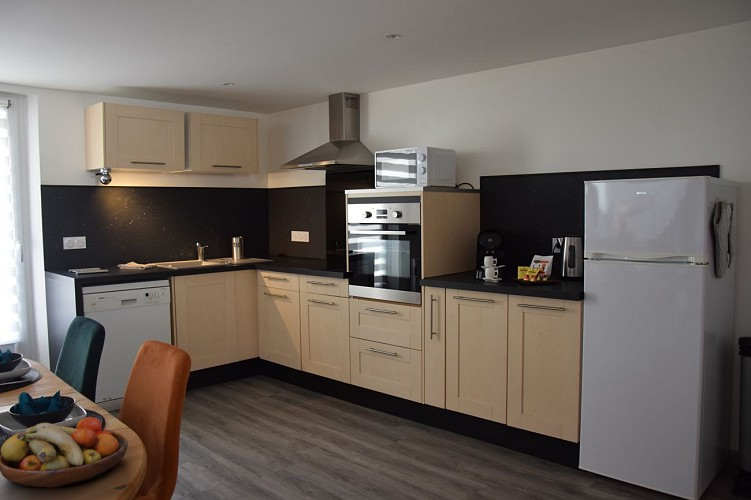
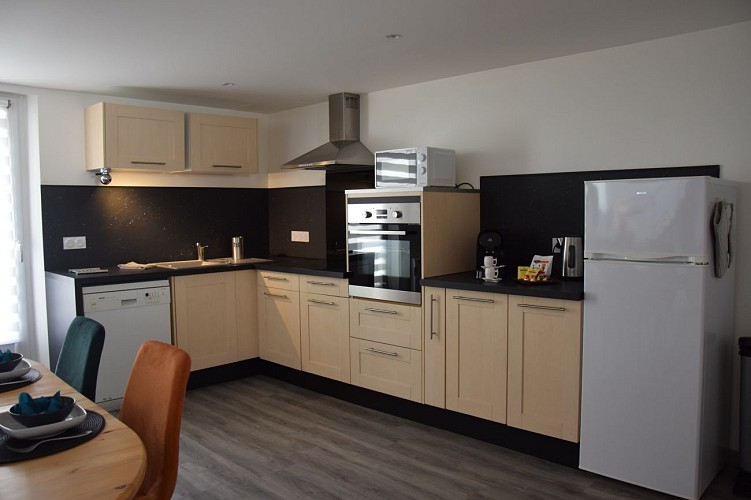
- fruit bowl (65, 444)
